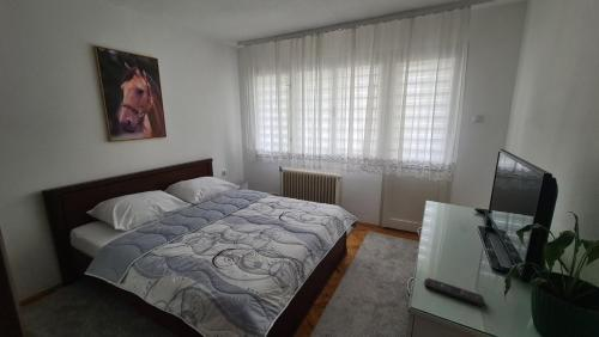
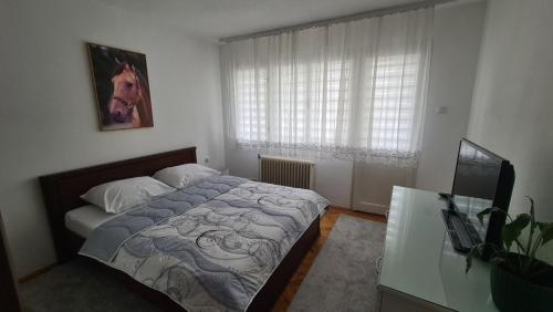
- remote control (452, 290)
